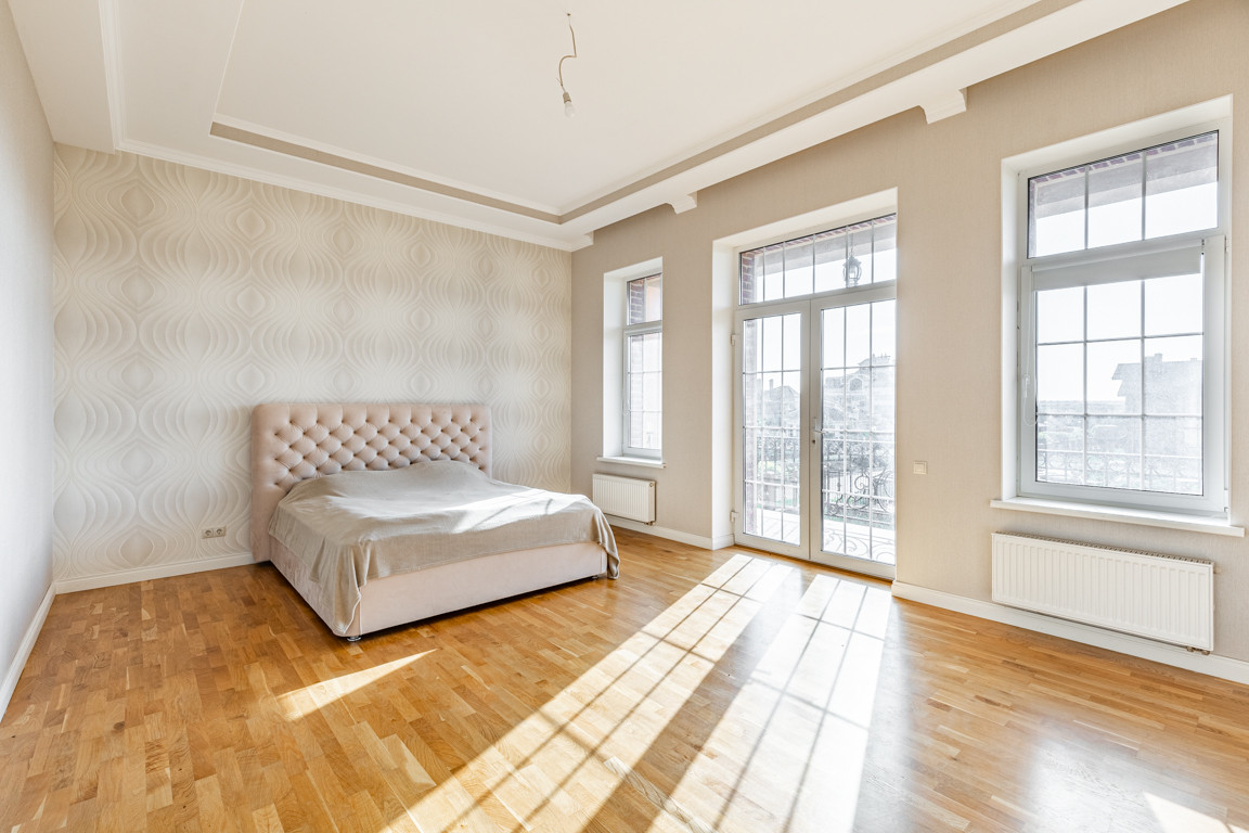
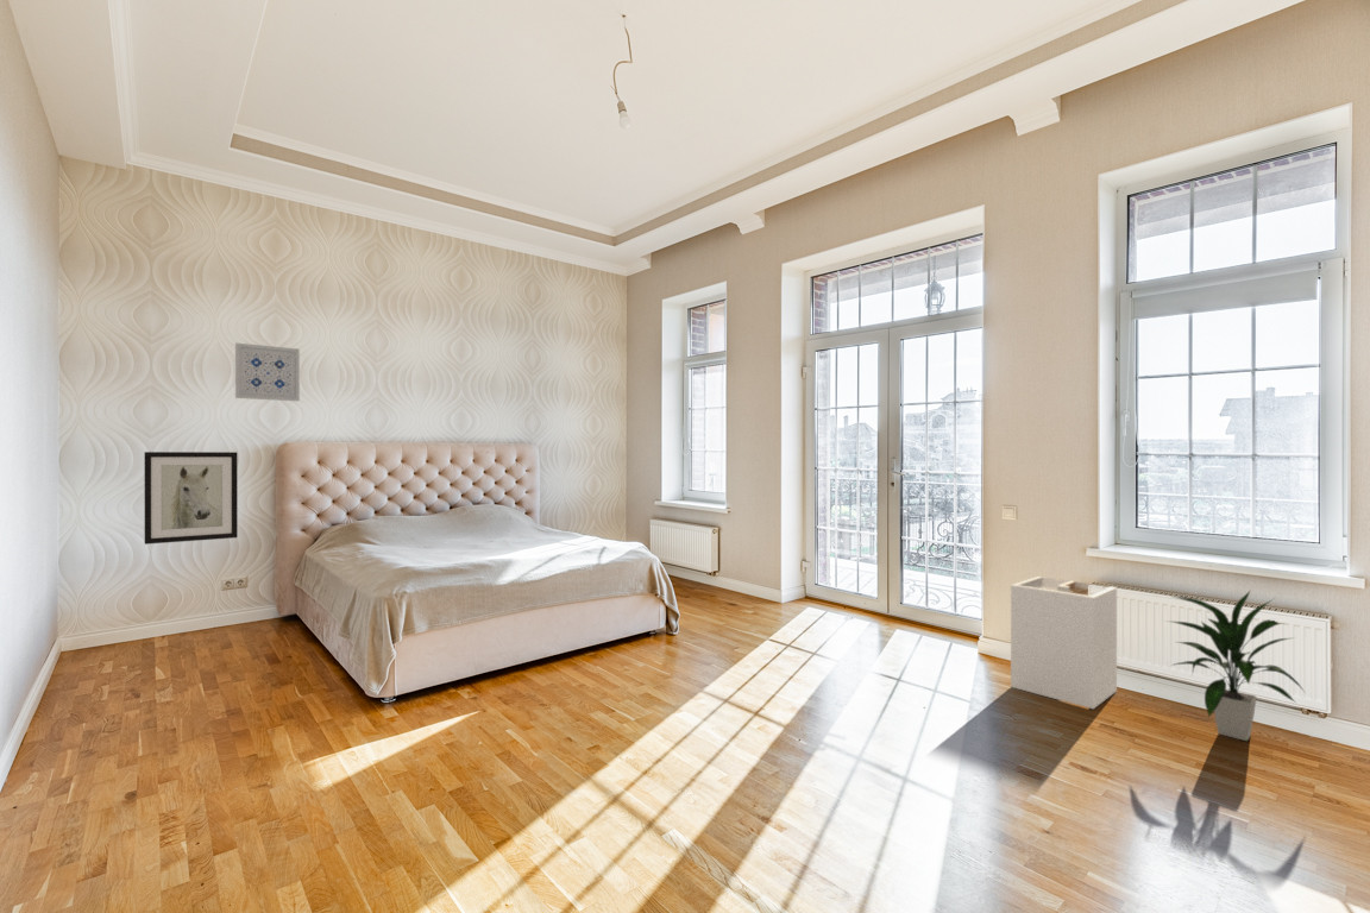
+ indoor plant (1228, 661)
+ laundry hamper (1063, 637)
+ wall art (191, 496)
+ wall art (268, 372)
